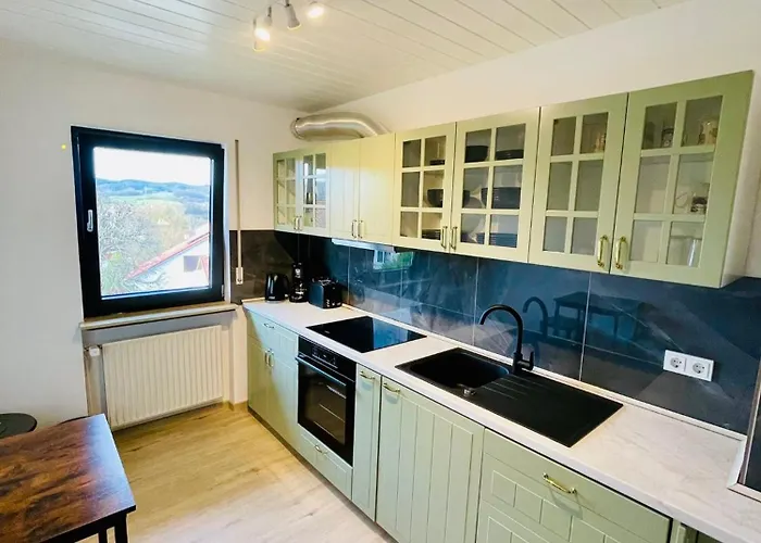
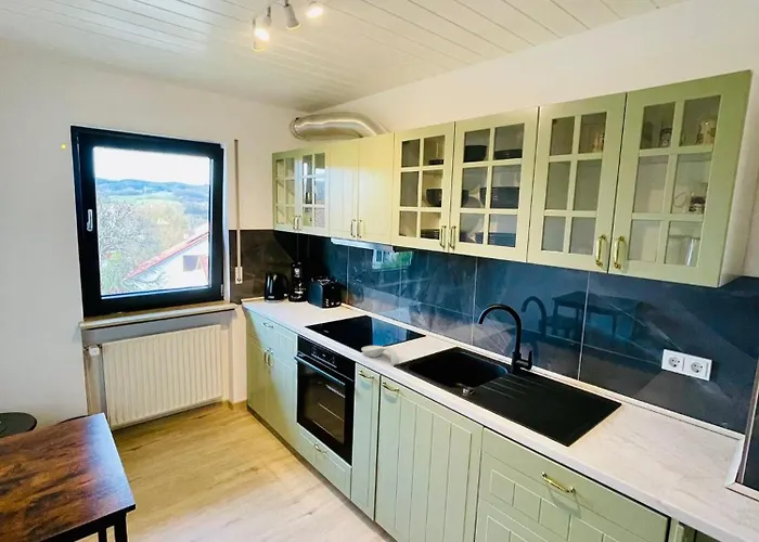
+ spoon rest (380, 351)
